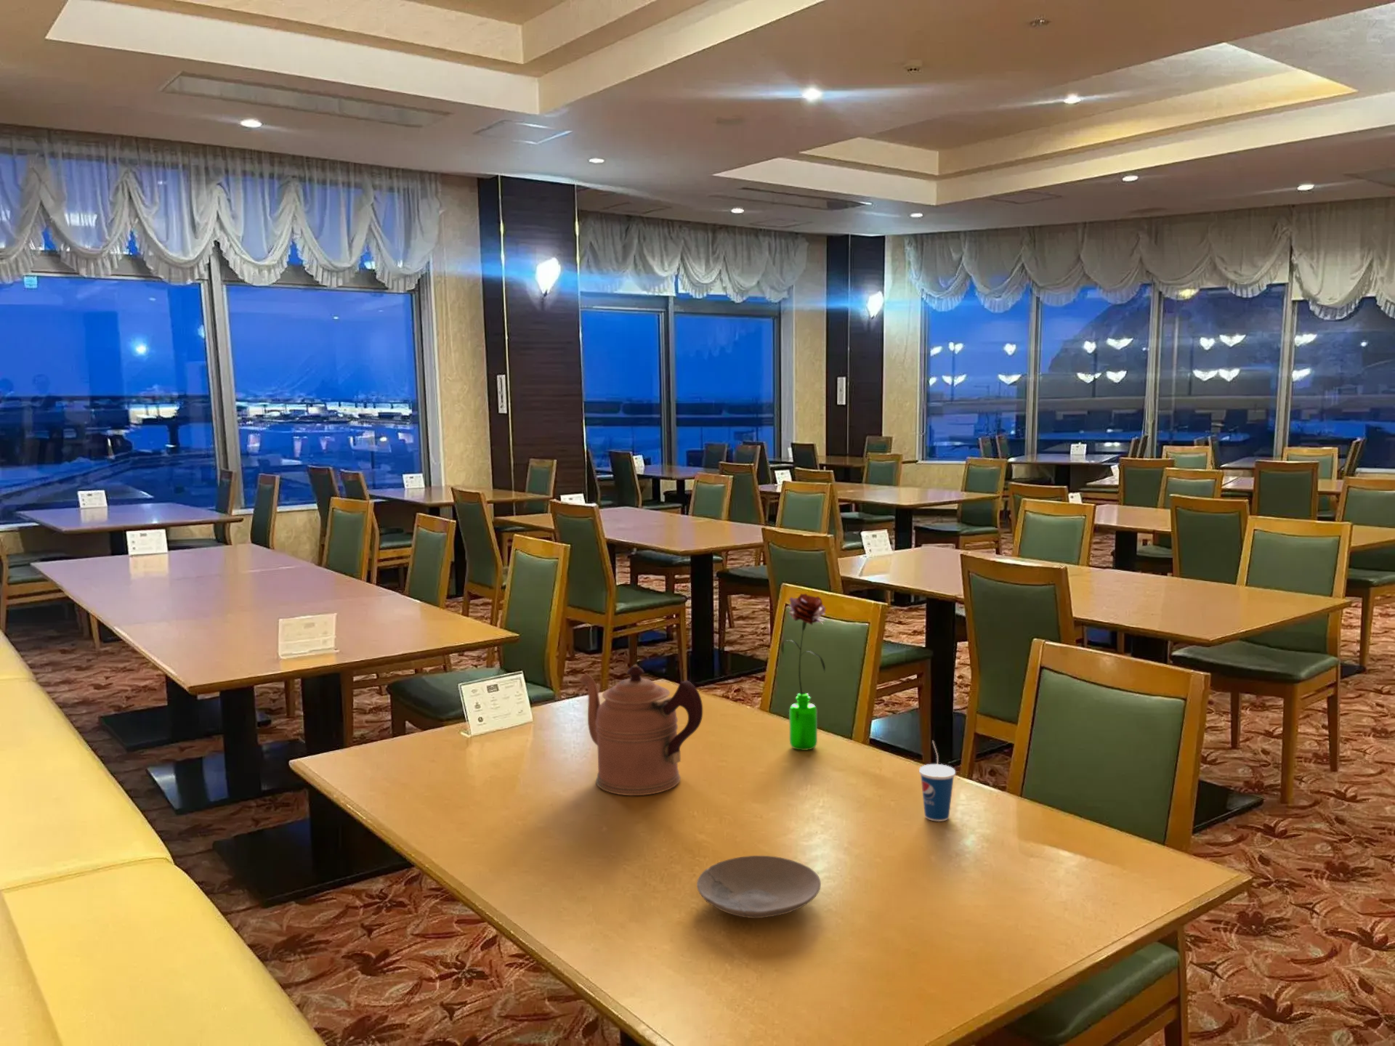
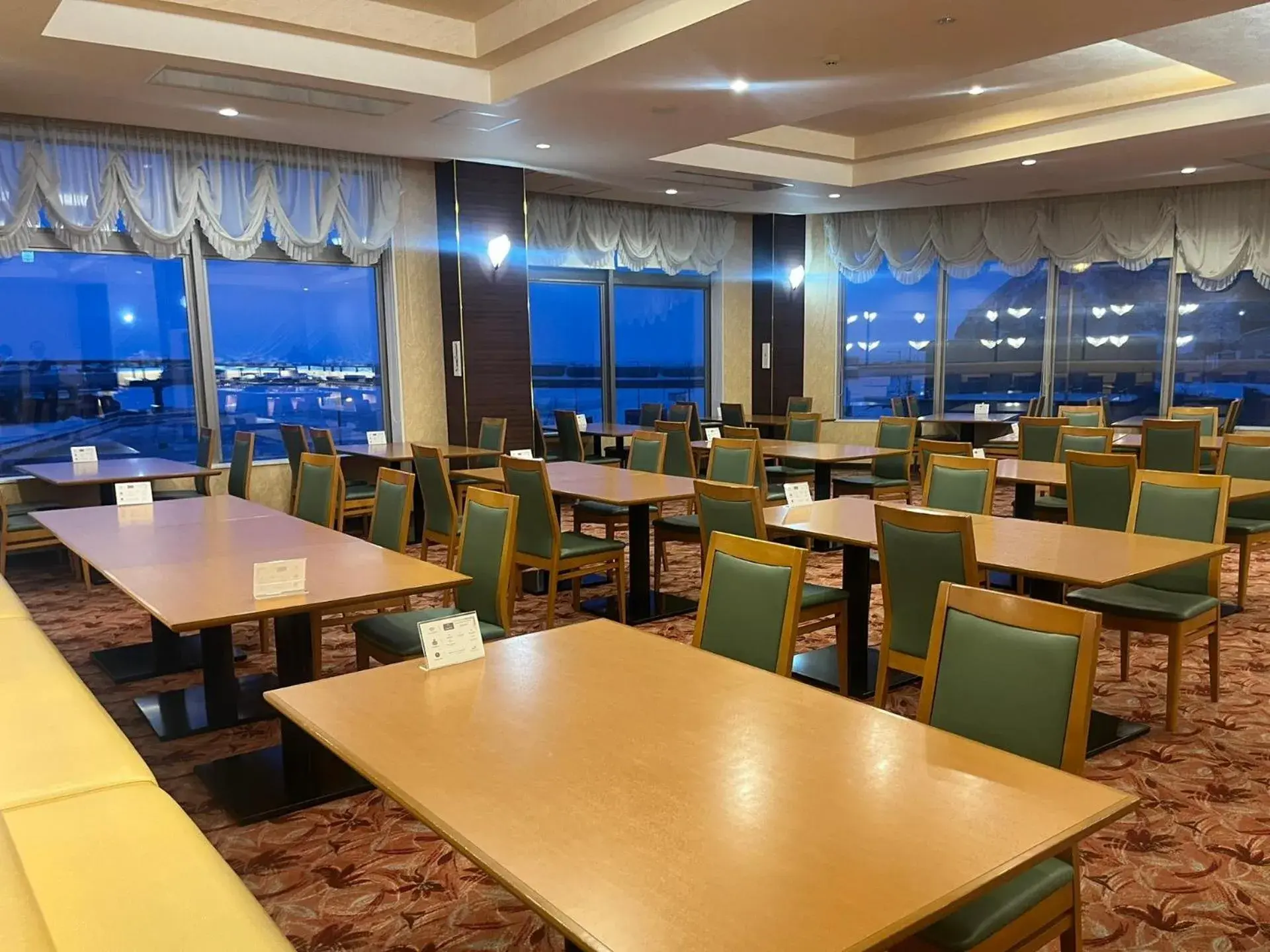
- flower (800, 670)
- coffeepot (638, 723)
- plate (759, 891)
- cup (937, 780)
